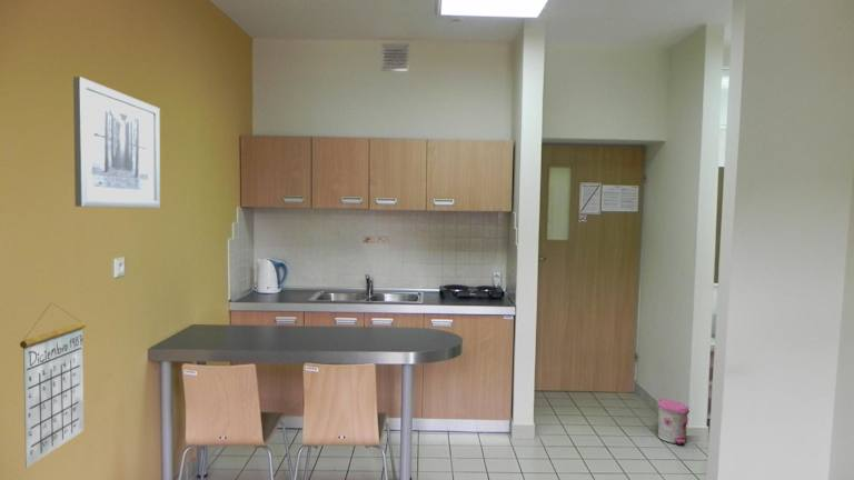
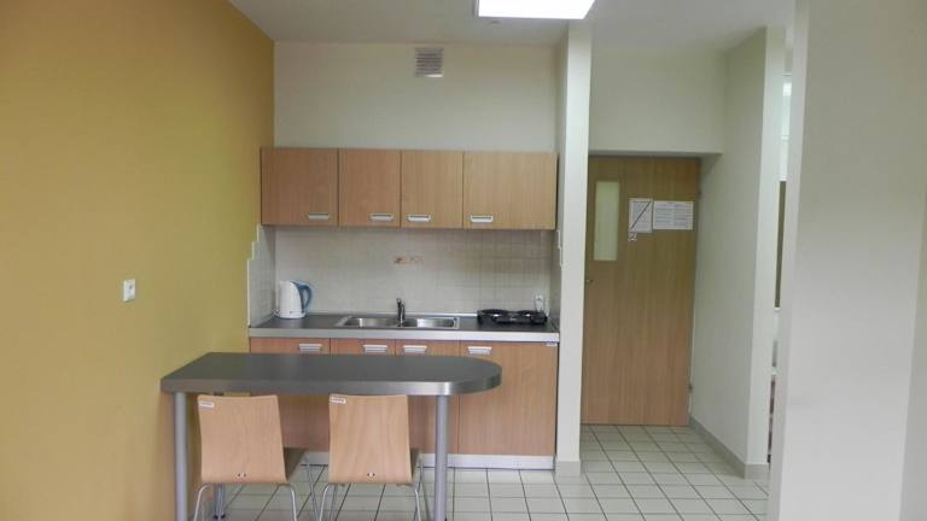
- wall art (122, 151)
- trash can (672, 420)
- calendar (56, 376)
